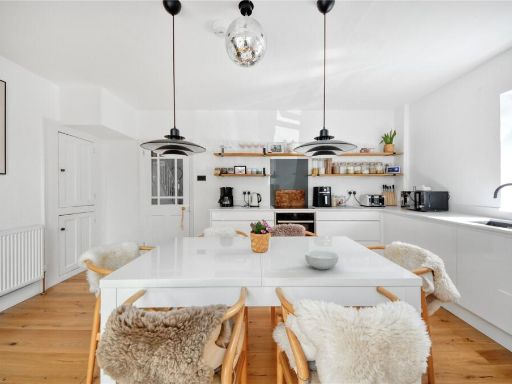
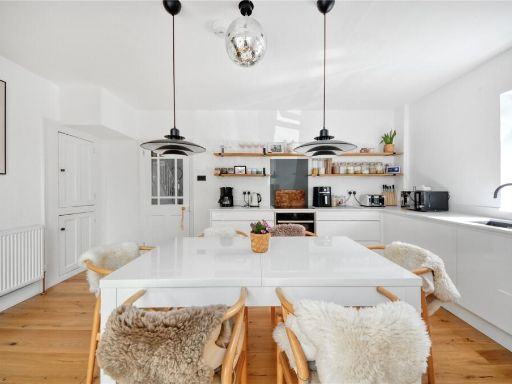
- cereal bowl (321, 260)
